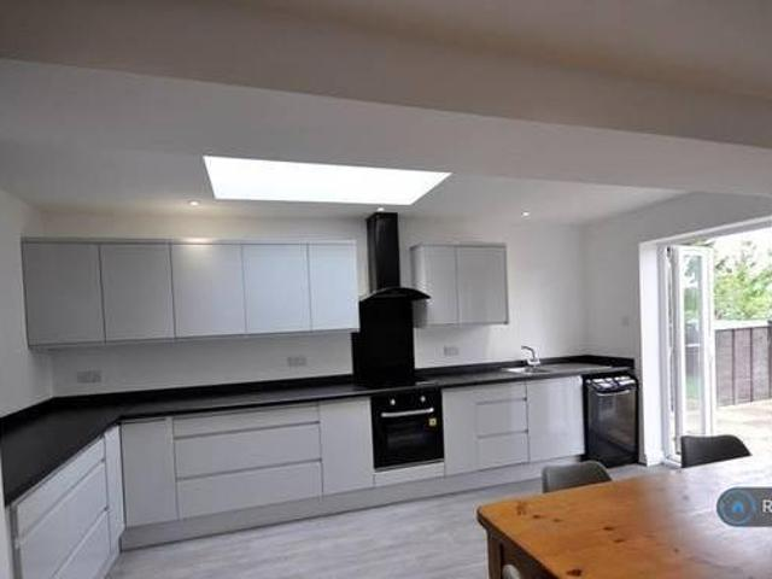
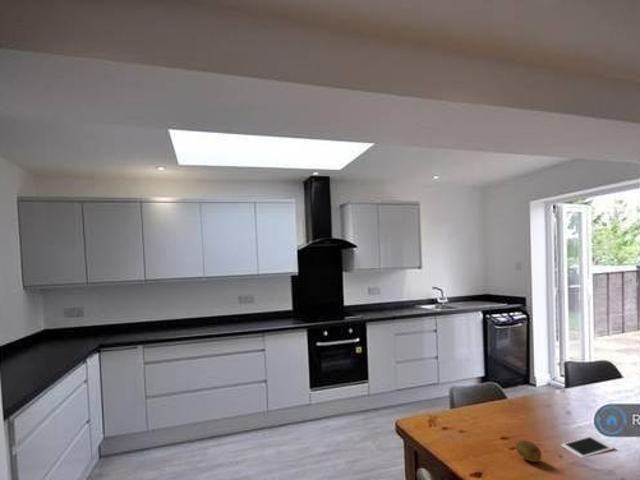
+ fruit (528, 450)
+ cell phone (587, 446)
